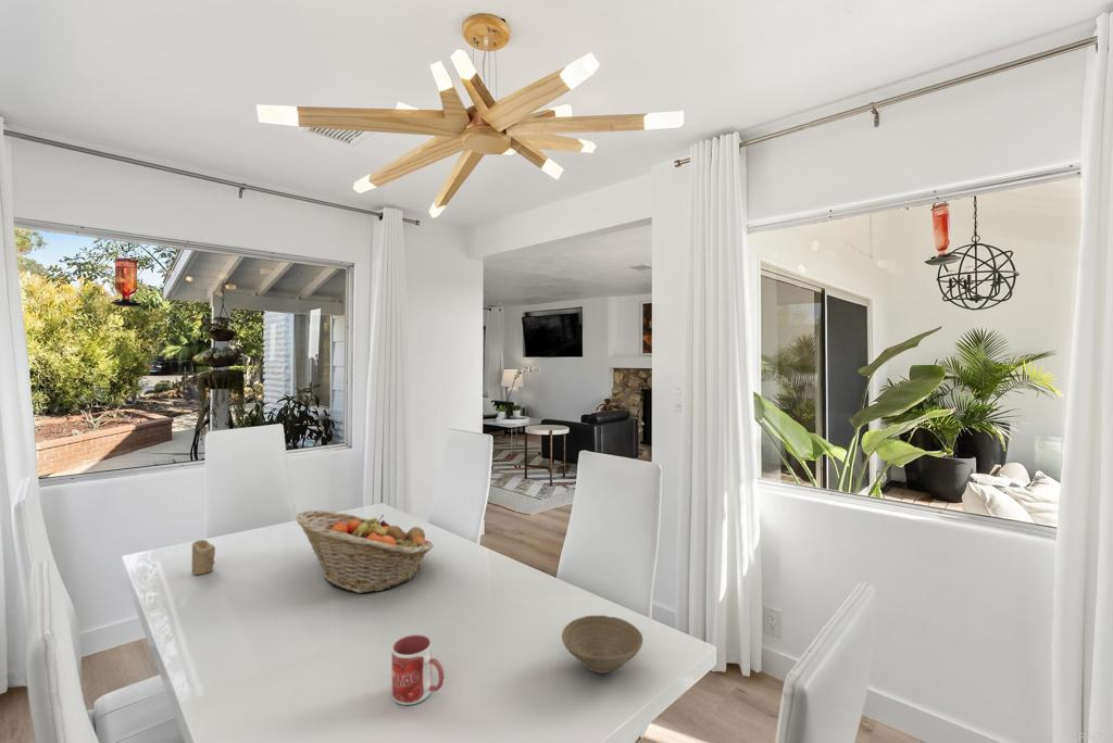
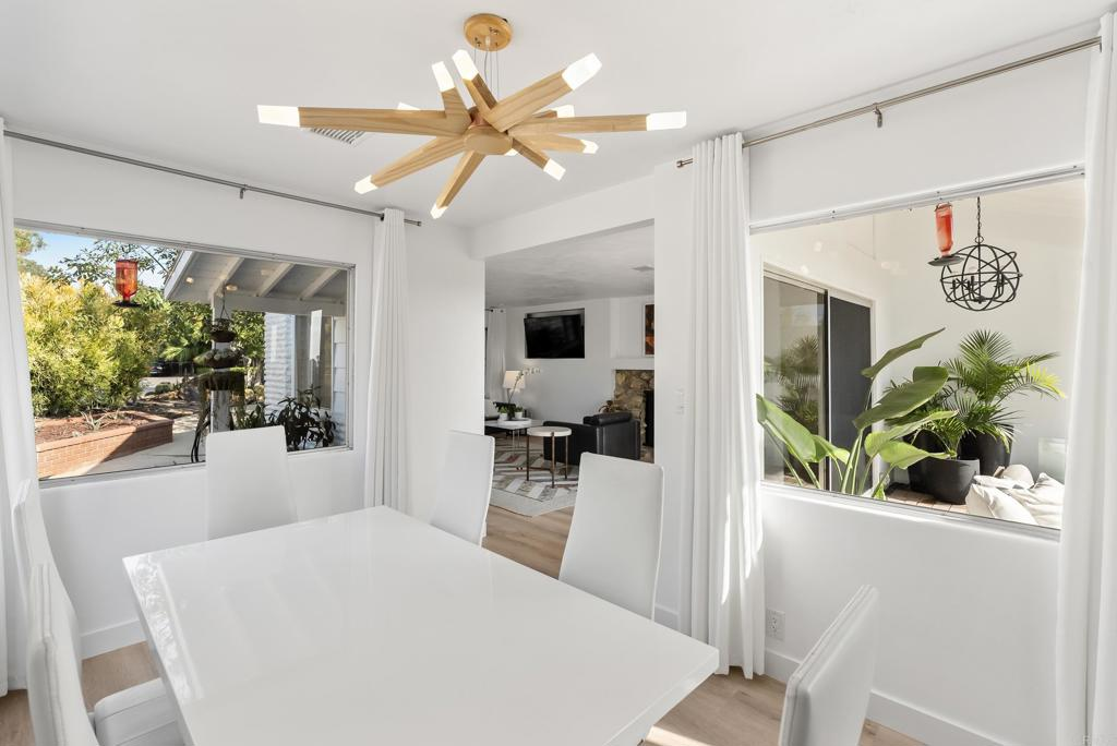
- mug (417, 671)
- bowl (601, 650)
- fruit basket (364, 542)
- candle (203, 556)
